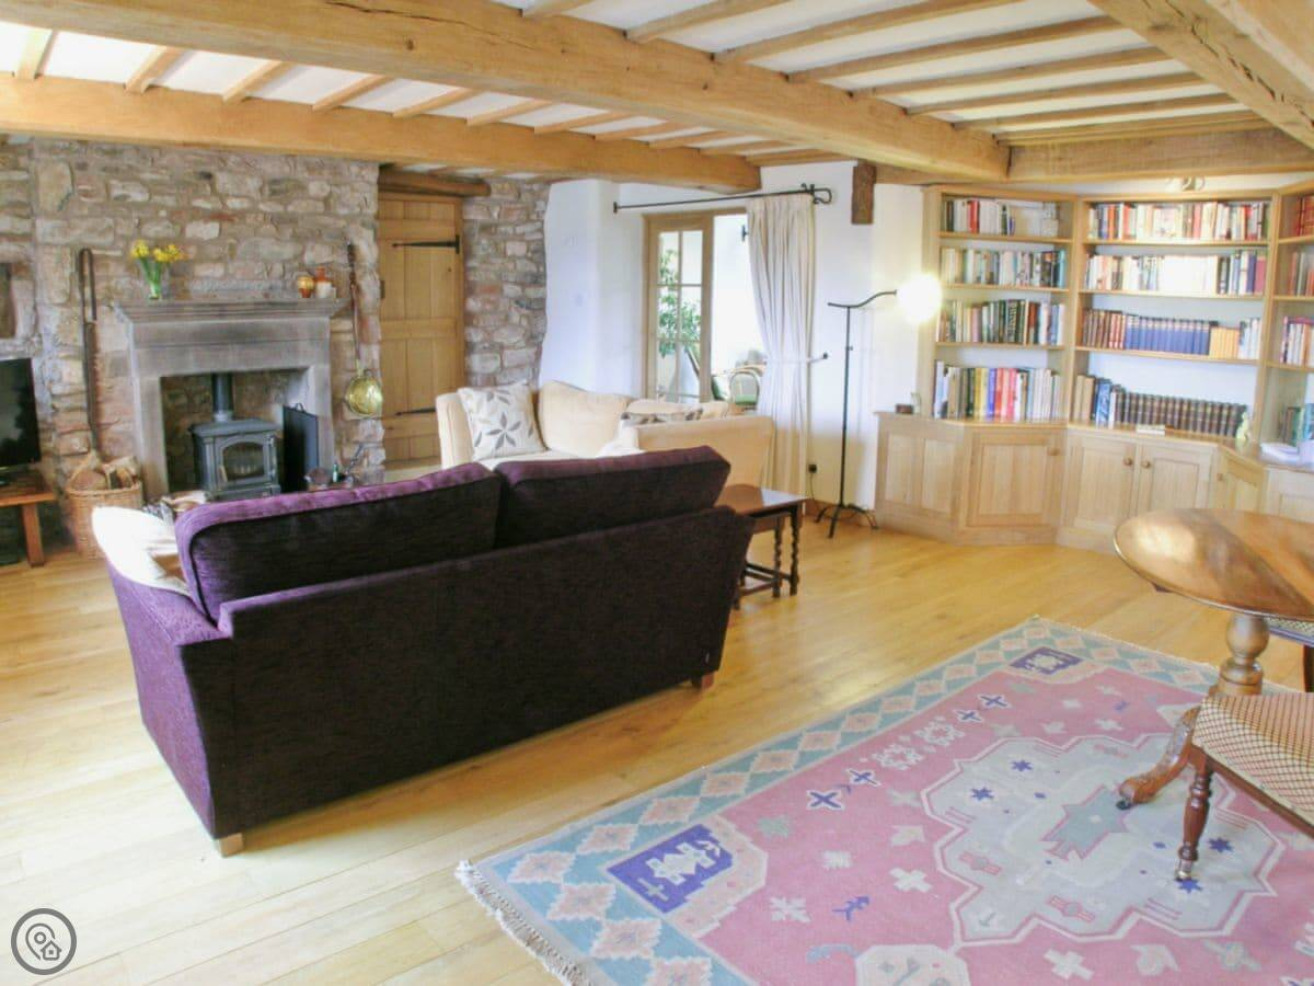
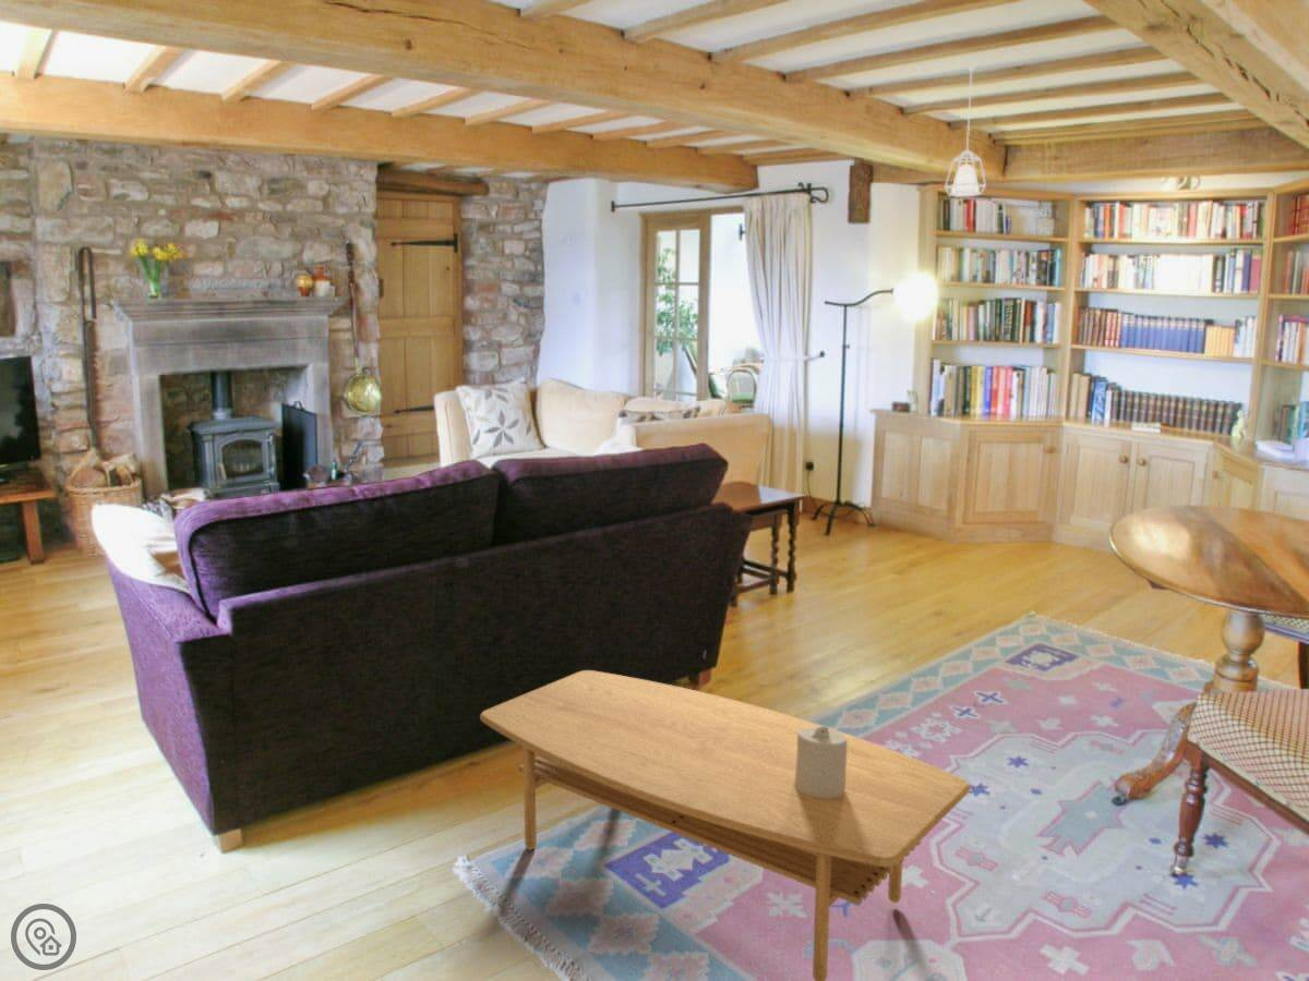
+ pendant lamp (968, 132)
+ candle (819, 755)
+ coffee table (705, 810)
